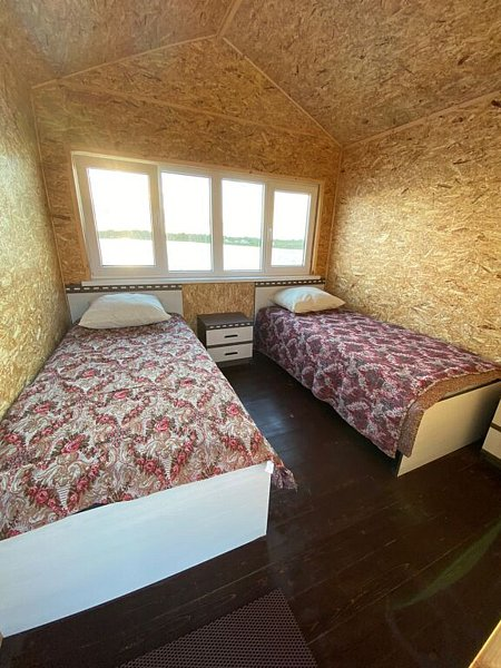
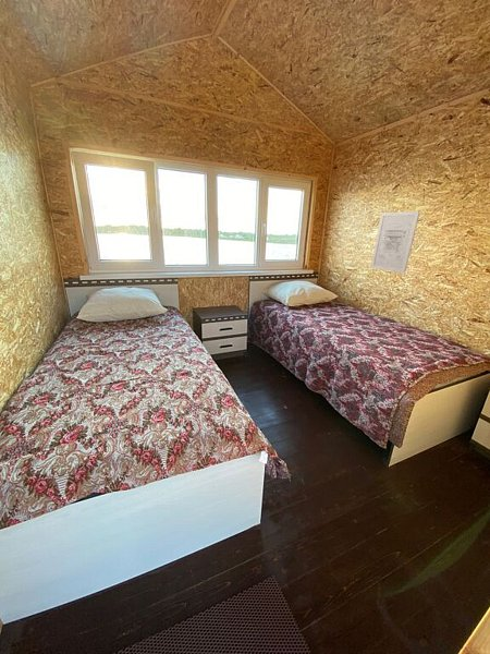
+ wall art (392, 242)
